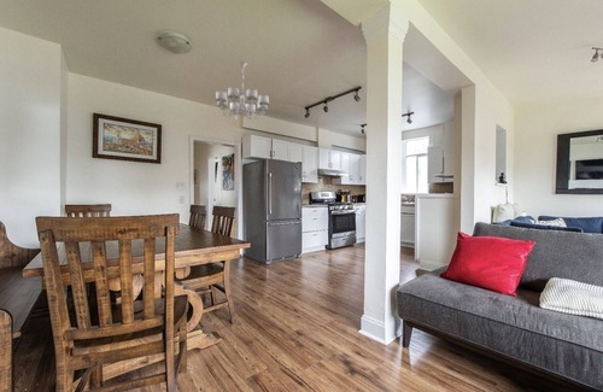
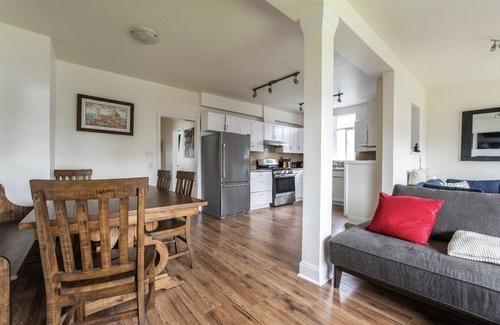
- chandelier (242, 90)
